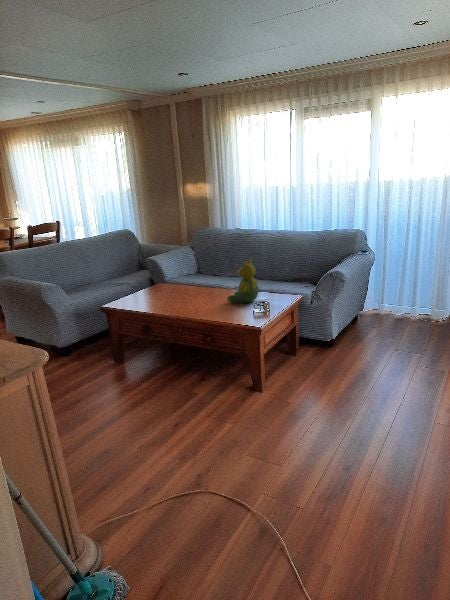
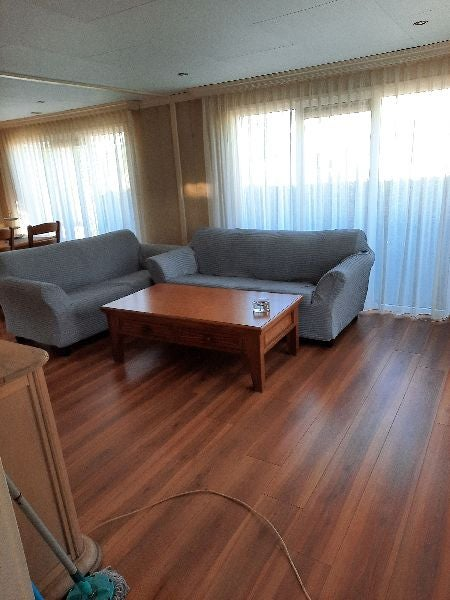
- teddy bear (242, 280)
